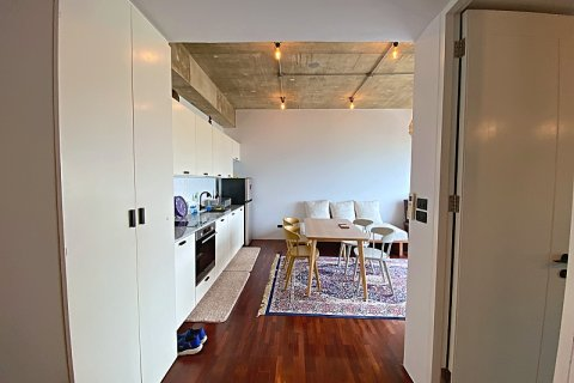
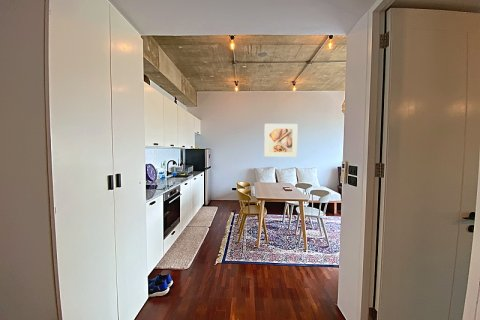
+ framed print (280, 140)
